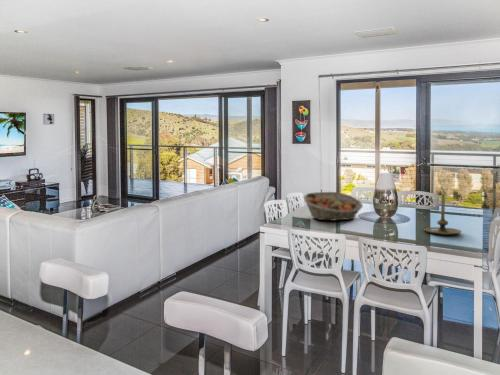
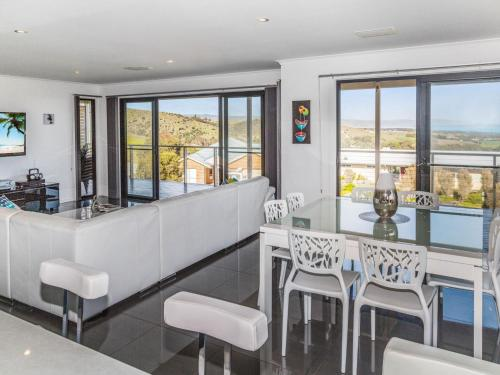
- fruit basket (332, 205)
- candle holder (442, 213)
